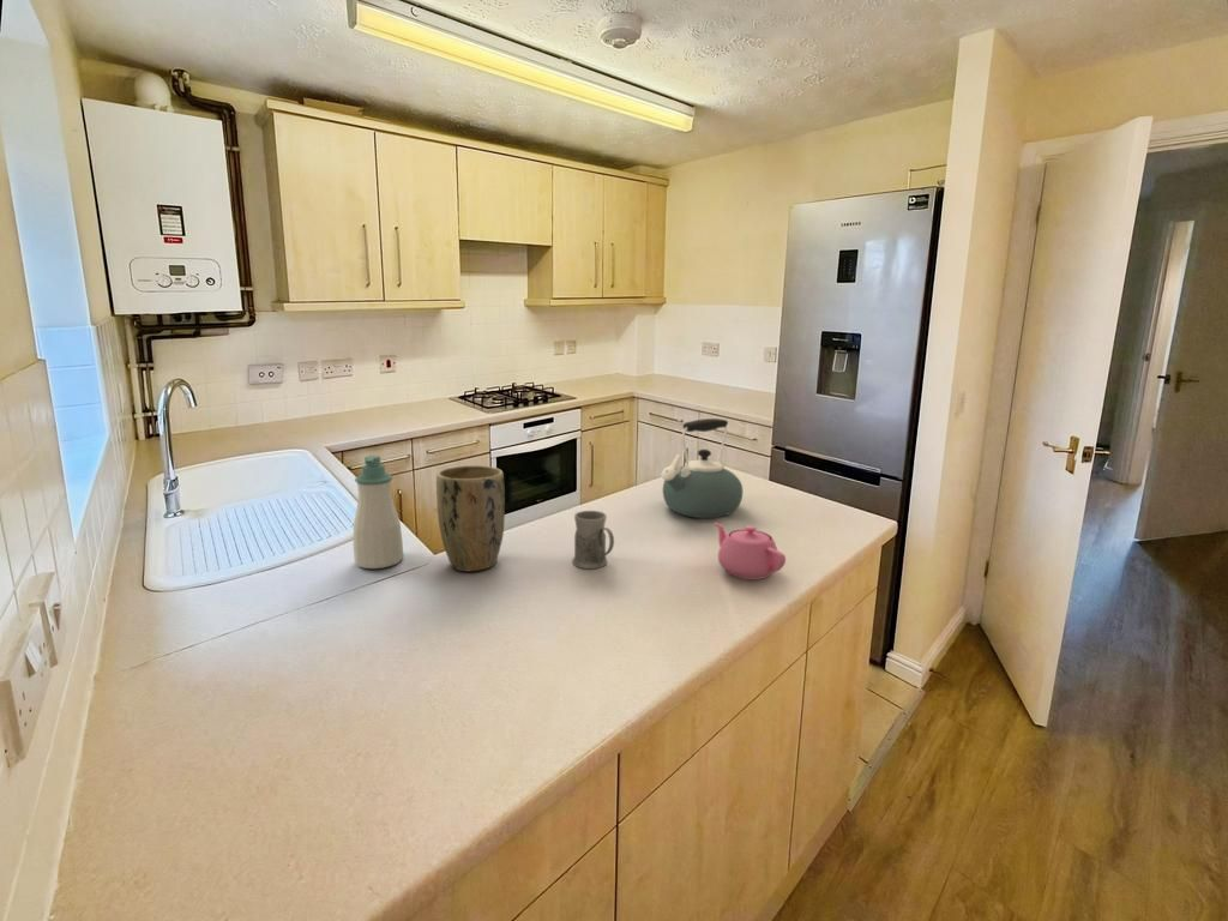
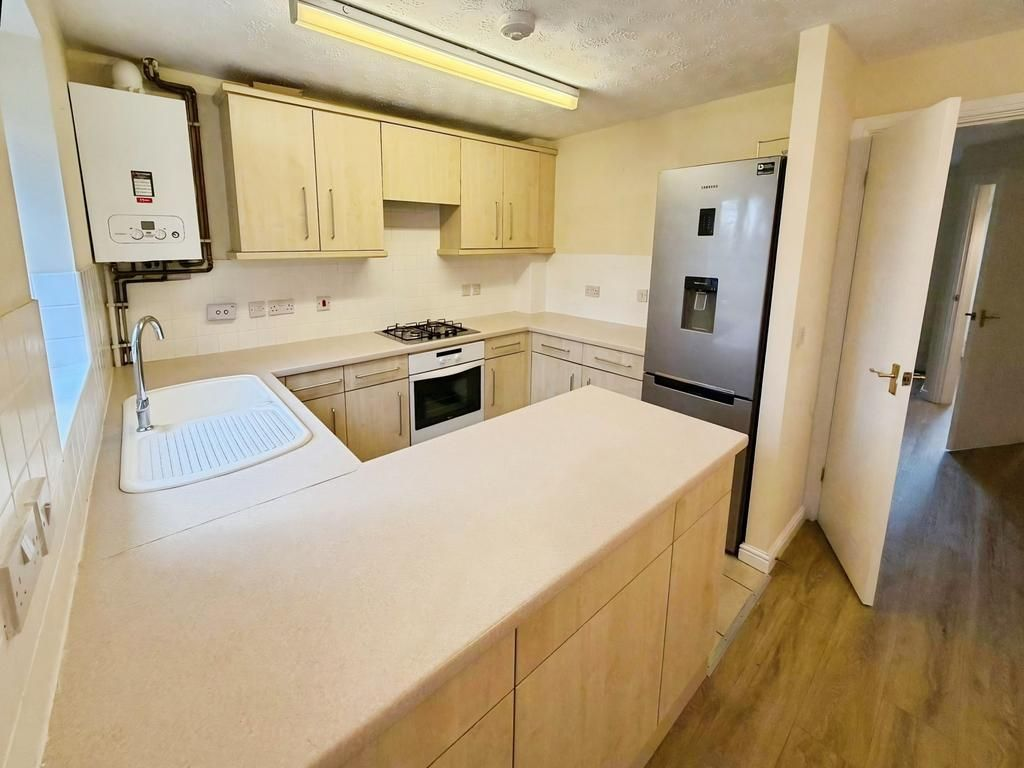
- teapot (746, 548)
- plant pot (471, 518)
- soap bottle (375, 510)
- kettle (698, 465)
- mug (595, 541)
